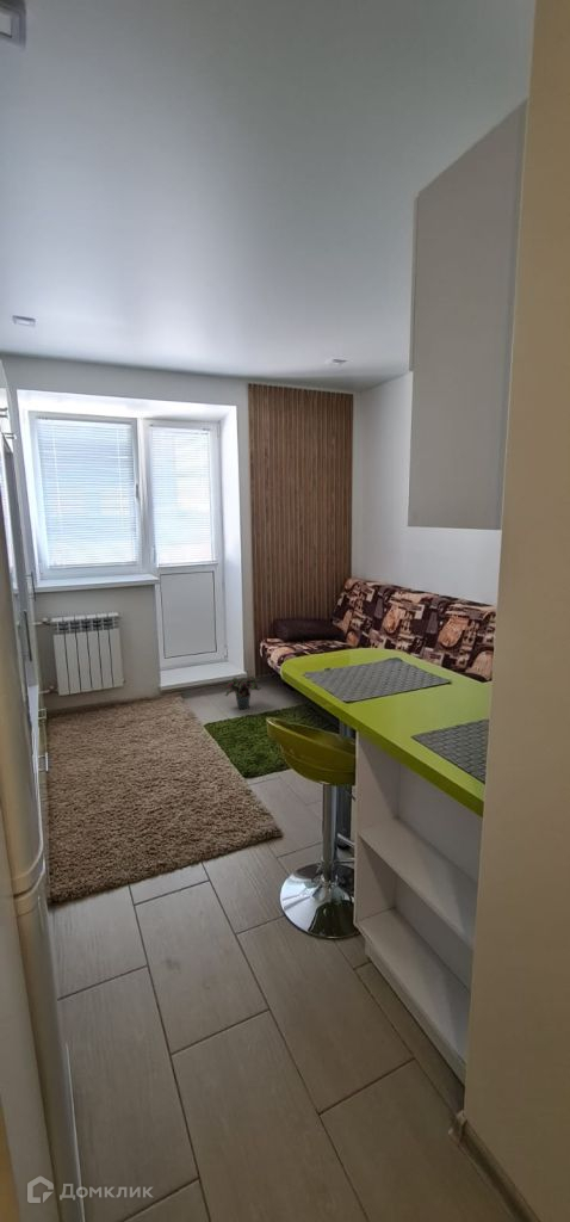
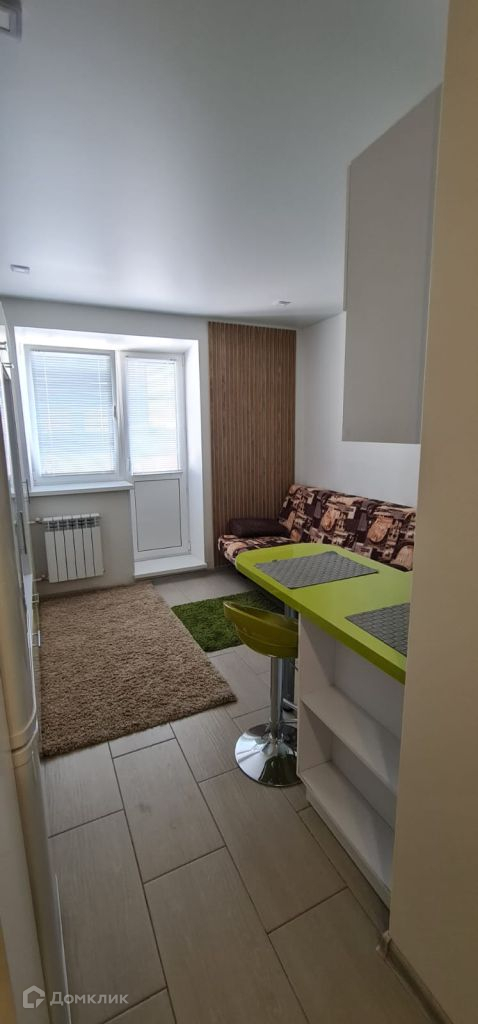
- potted plant (242, 692)
